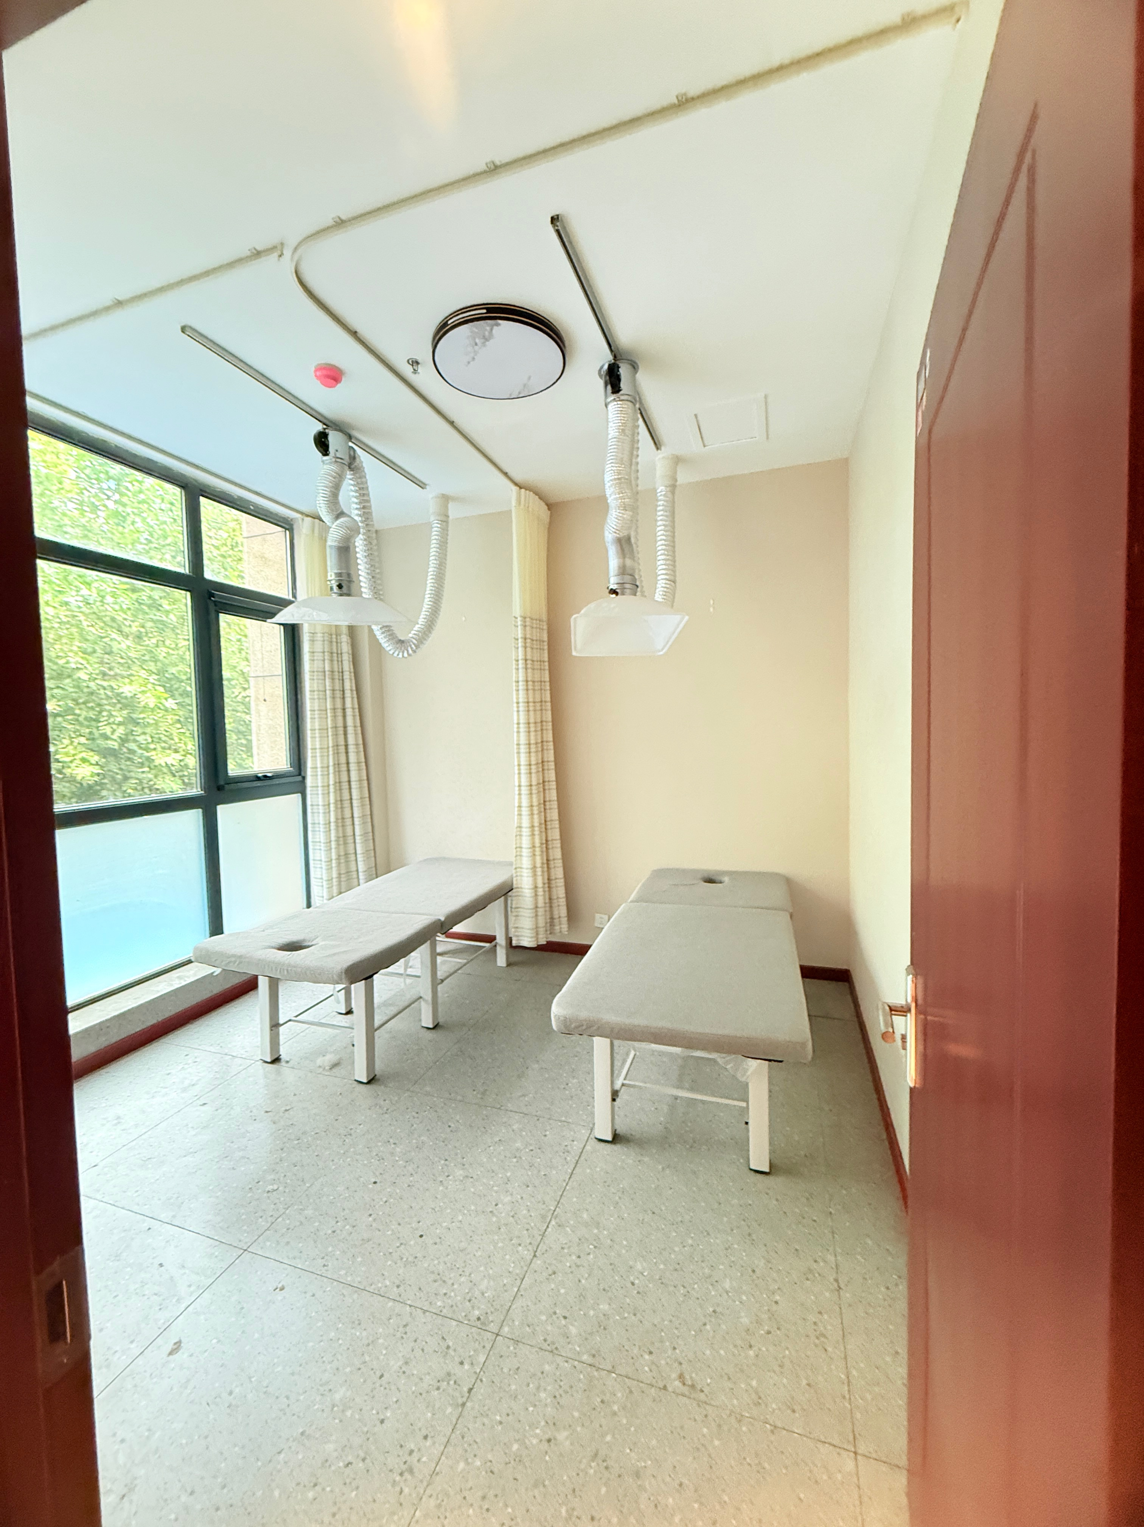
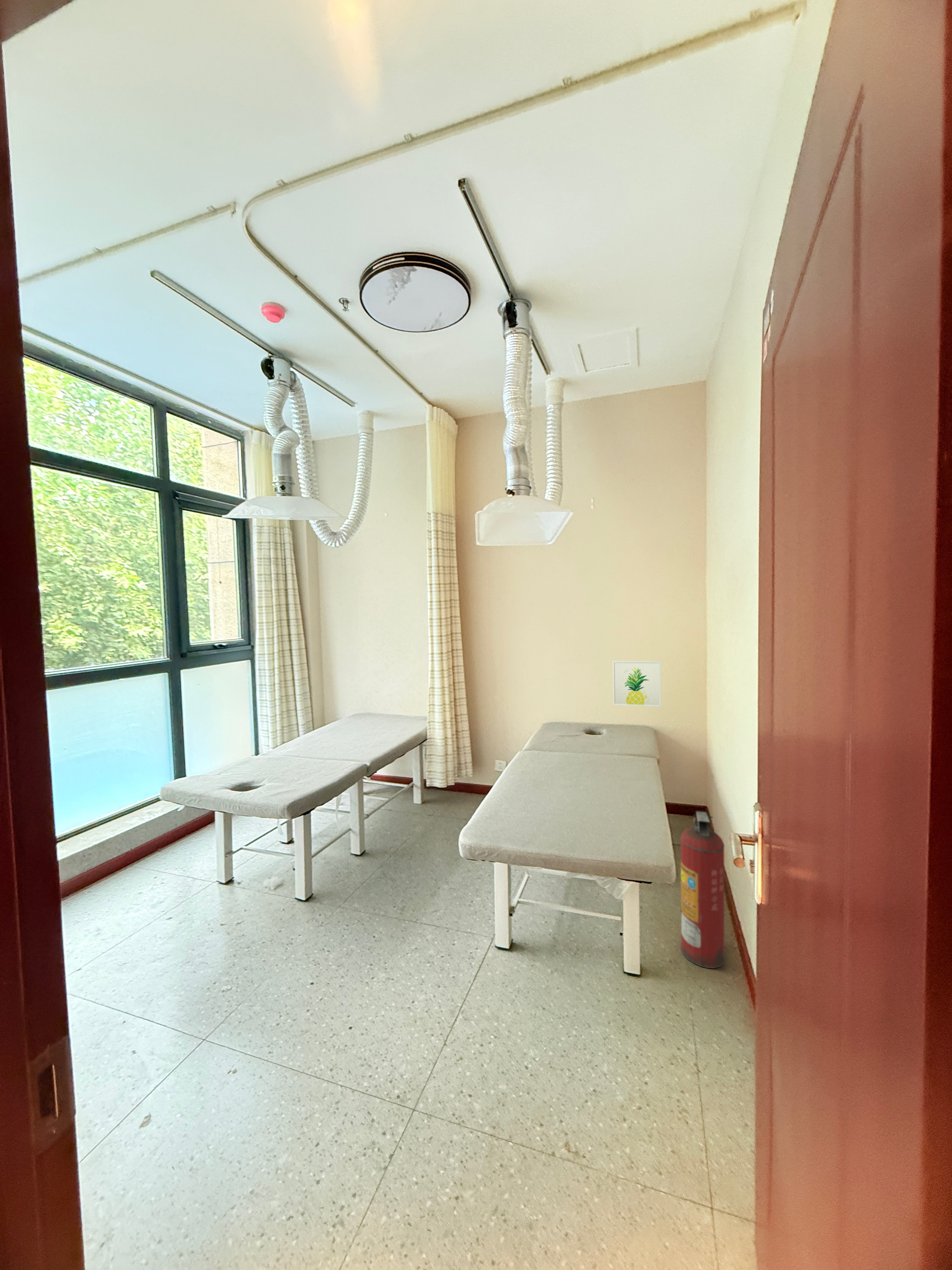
+ fire extinguisher (702, 881)
+ wall art (636, 684)
